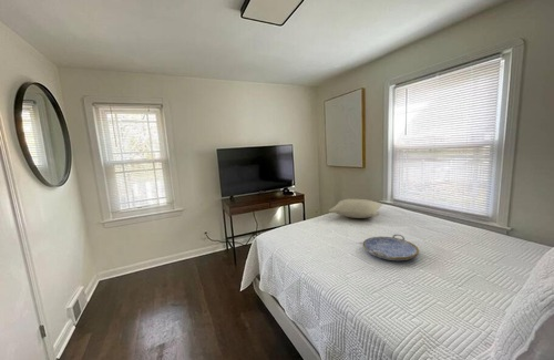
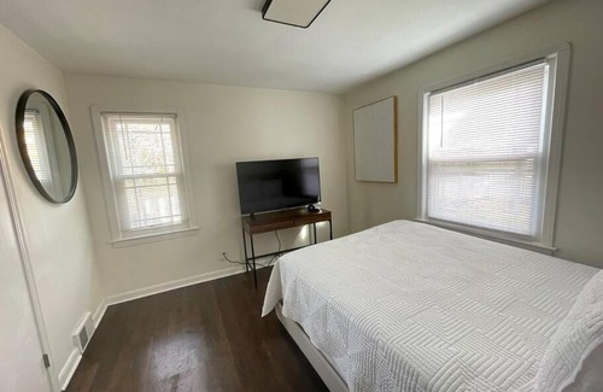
- serving tray (389, 247)
- pillow (356, 207)
